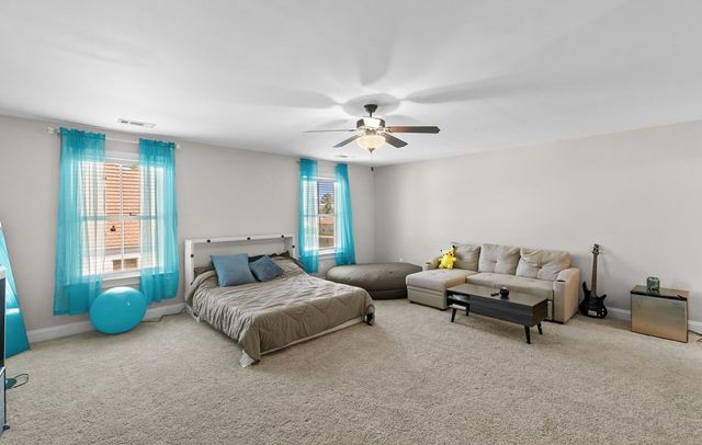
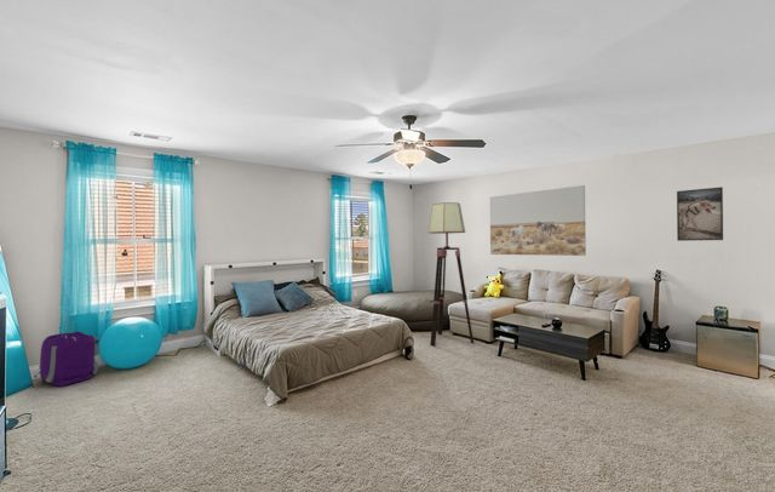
+ backpack (68, 356)
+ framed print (699, 214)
+ floor lamp (444, 271)
+ wall art (533, 223)
